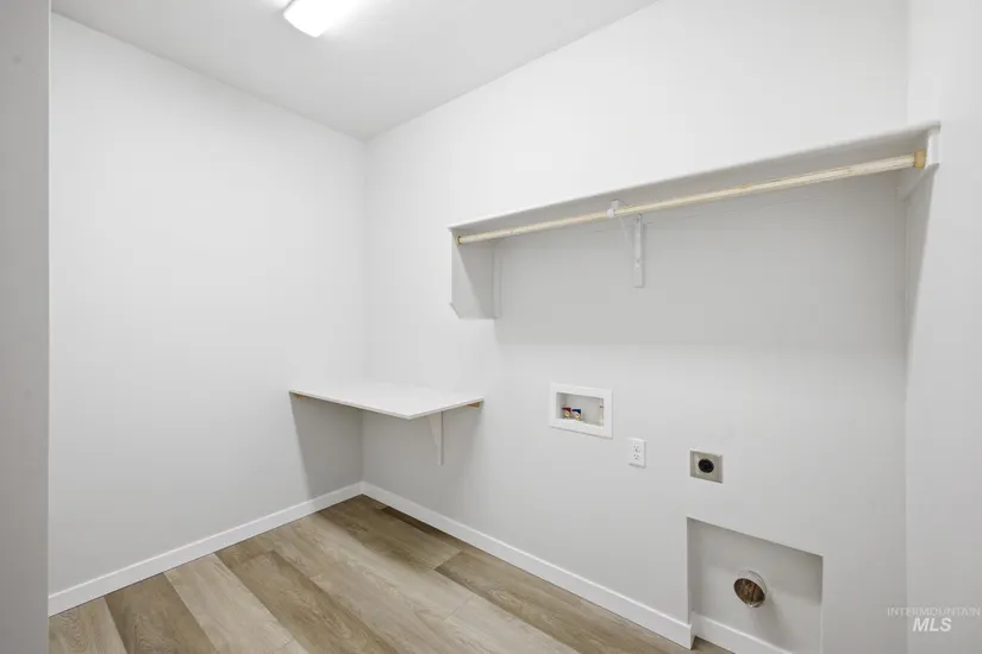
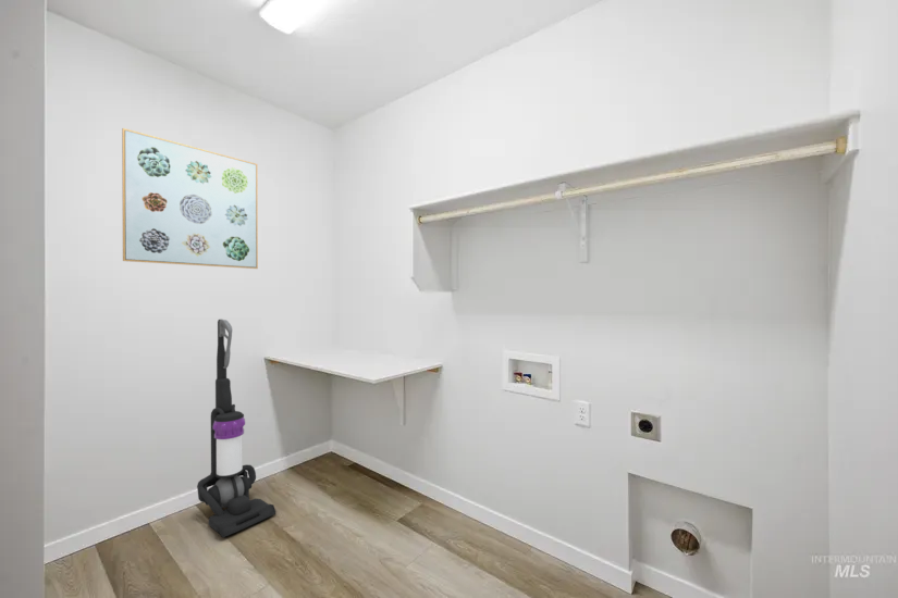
+ vacuum cleaner (232, 416)
+ wall art (197, 207)
